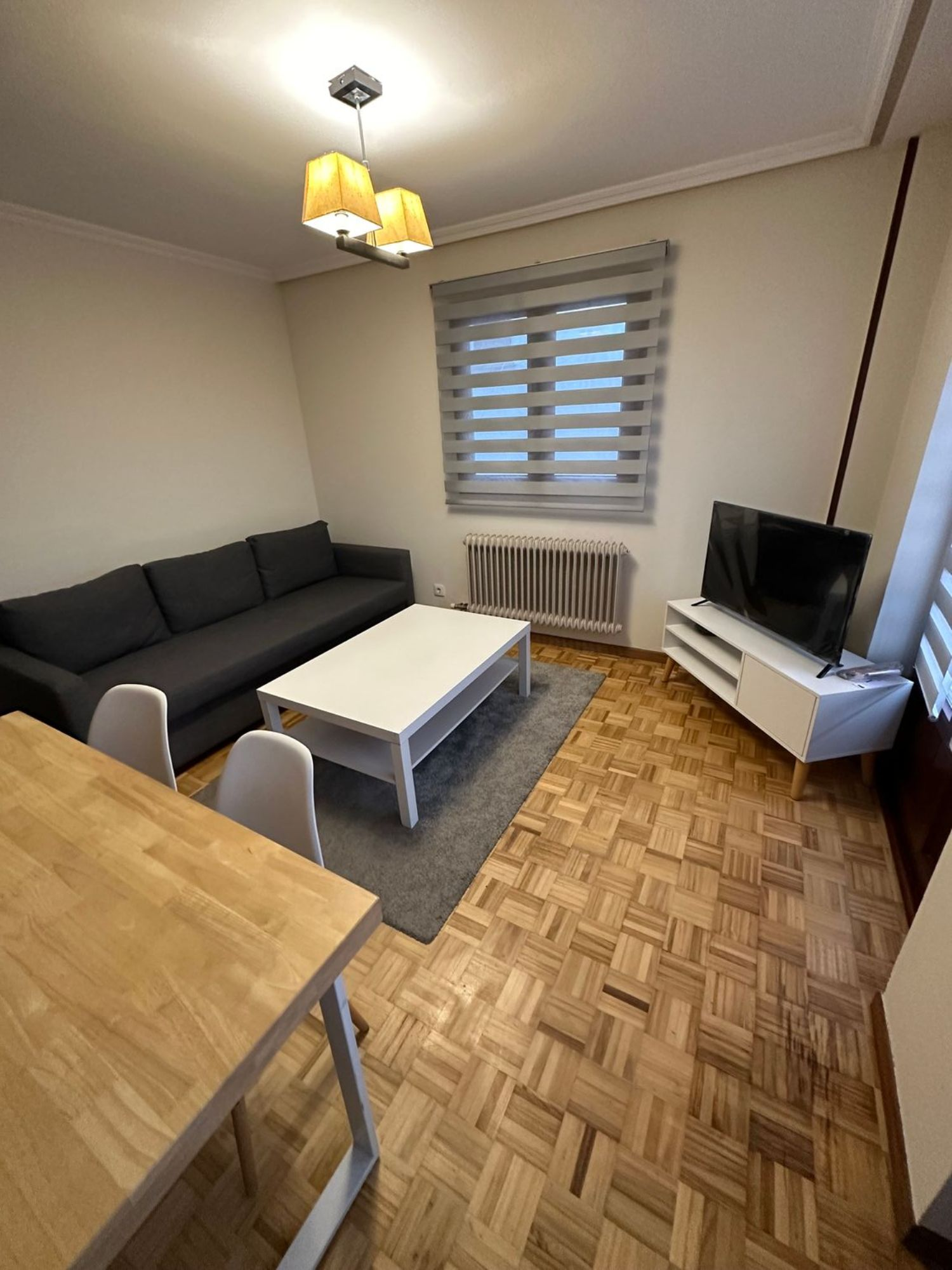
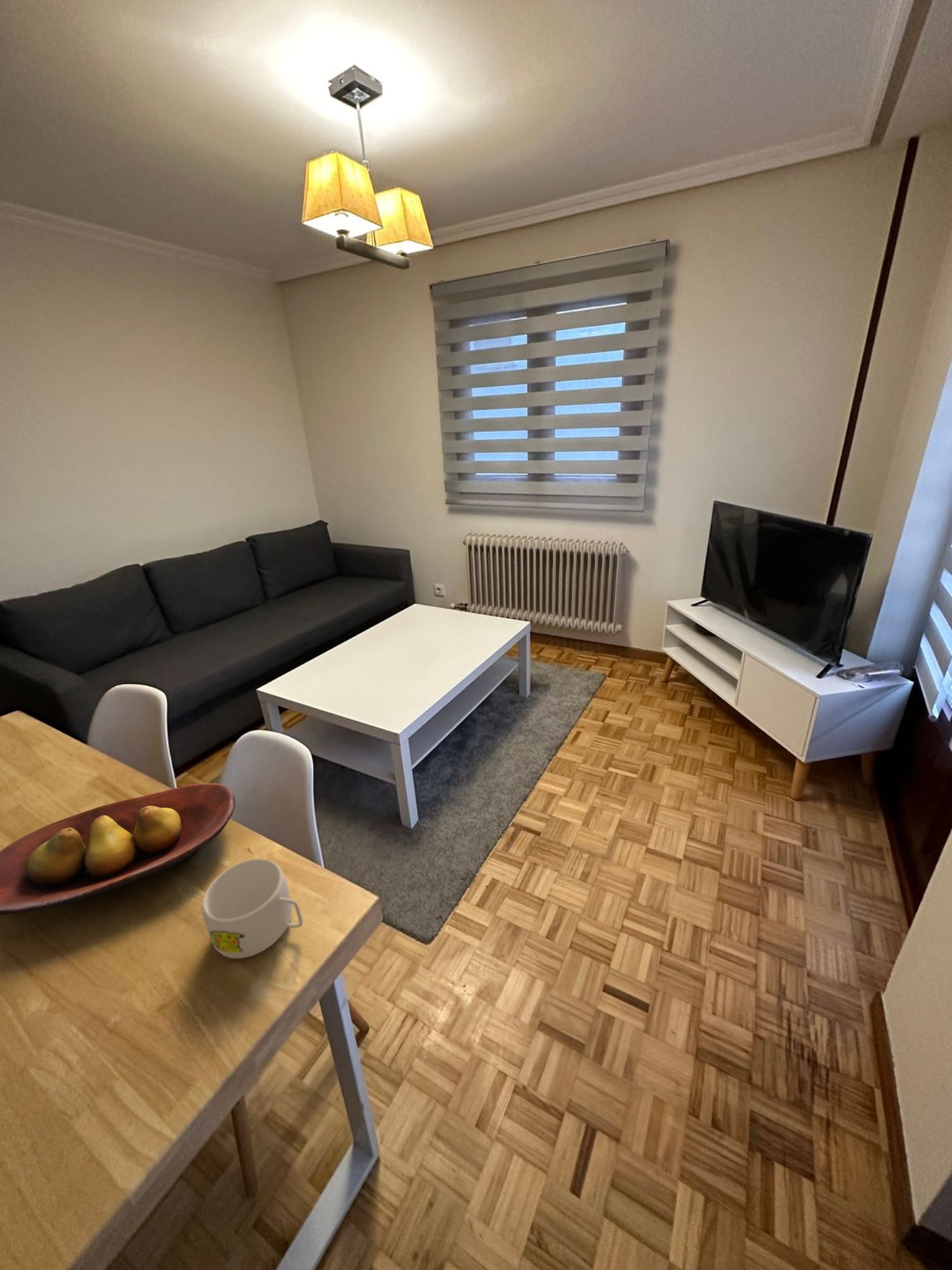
+ fruit bowl (117, 839)
+ mug (250, 907)
